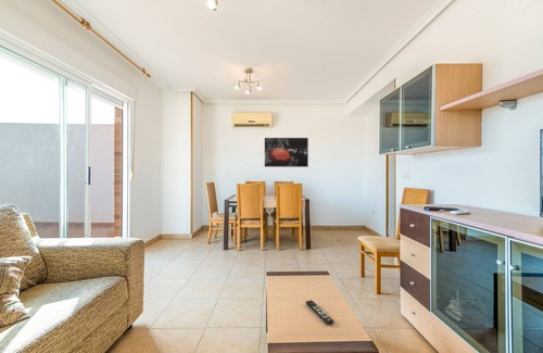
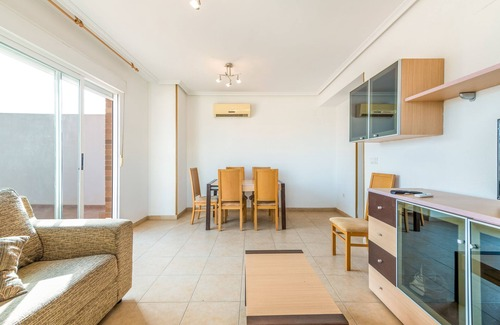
- wall art (286, 152)
- remote control (318, 311)
